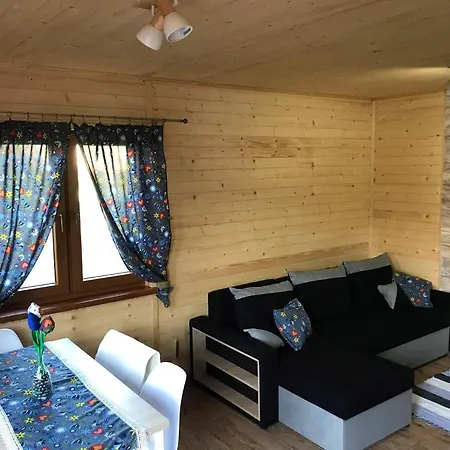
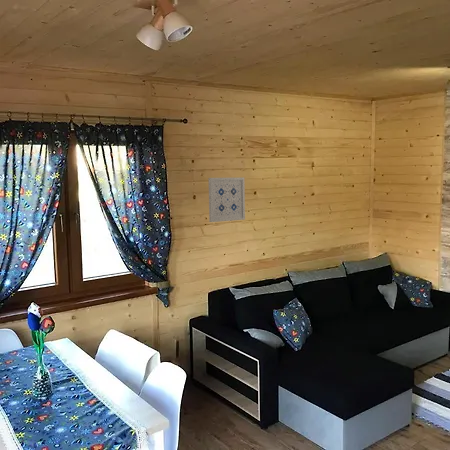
+ wall art (227, 199)
